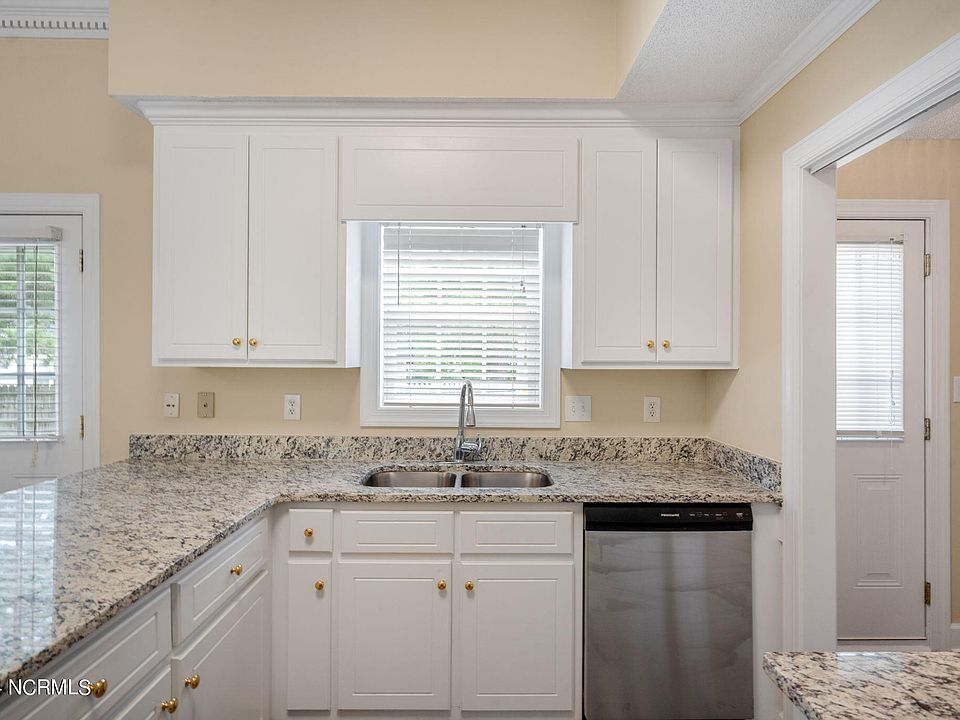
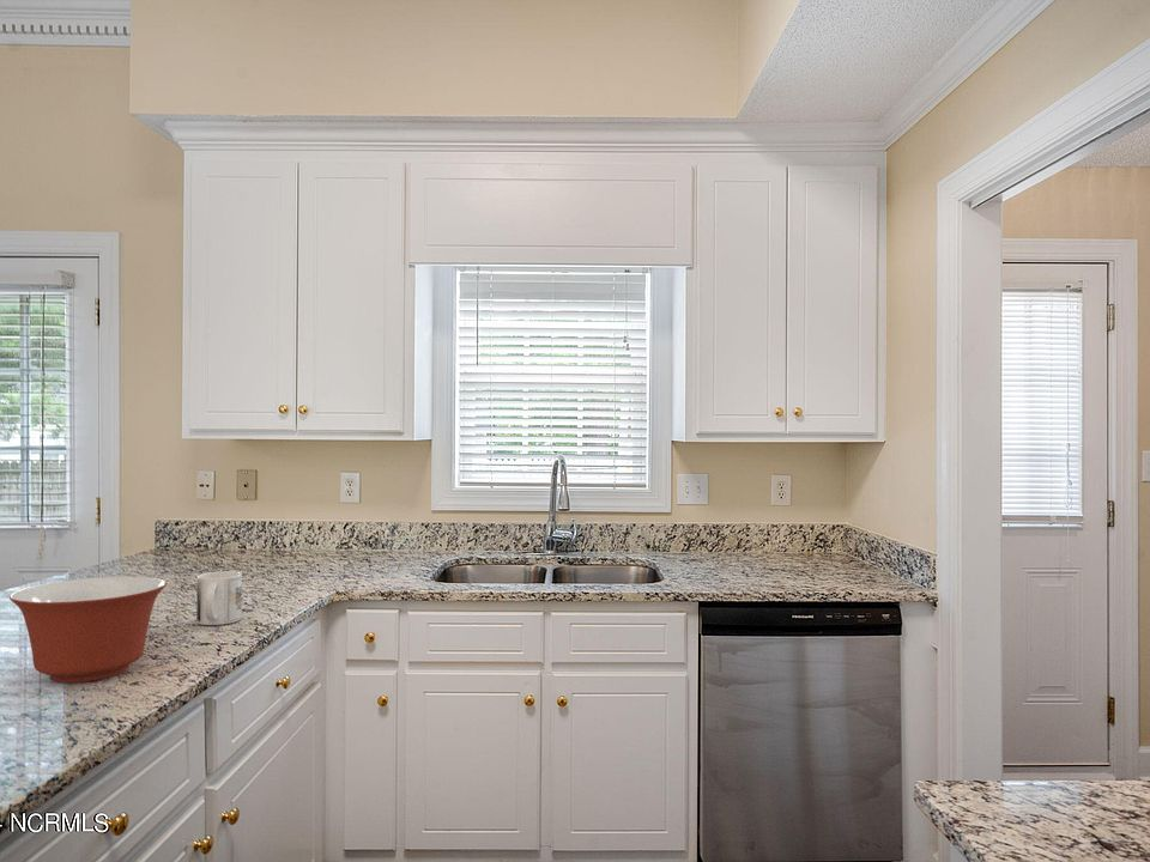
+ mug (216, 597)
+ mixing bowl (91, 630)
